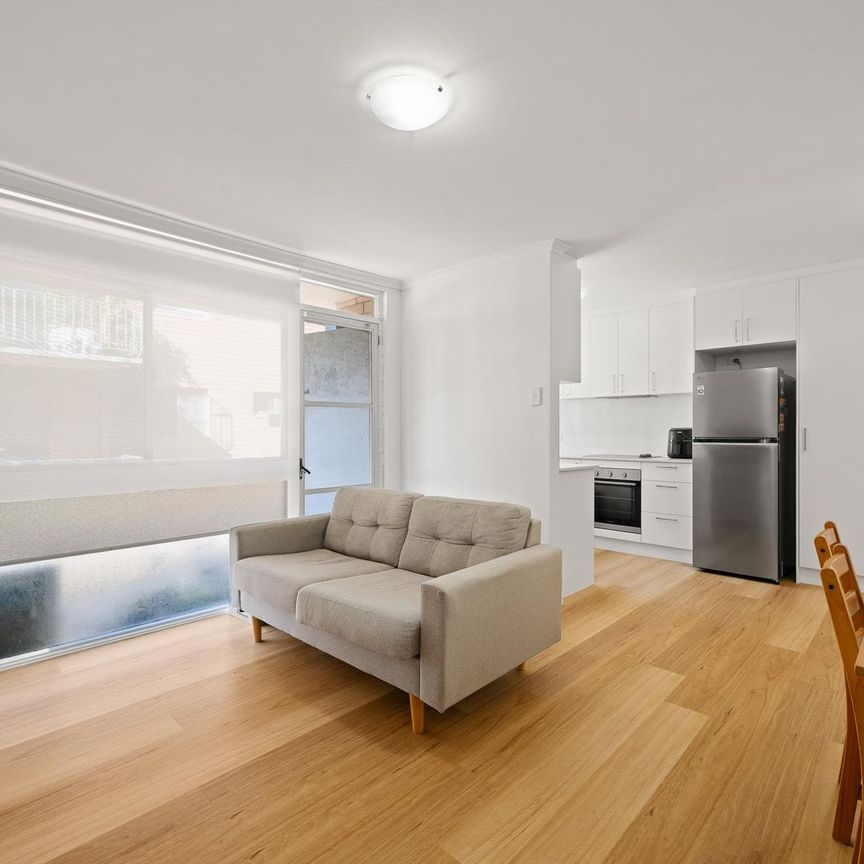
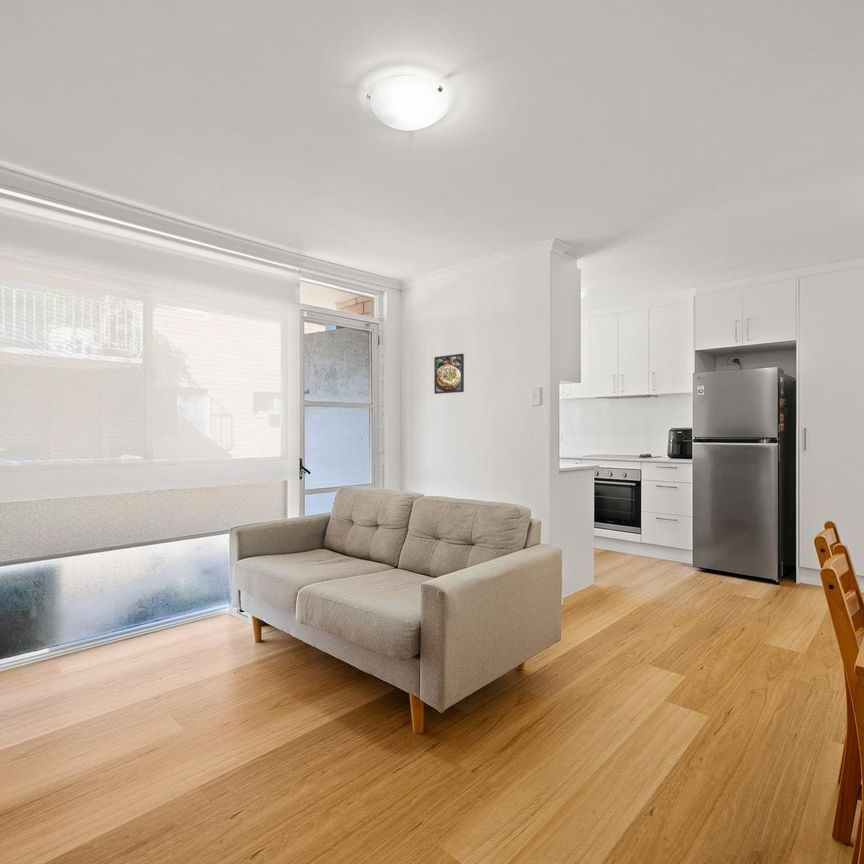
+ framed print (448, 374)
